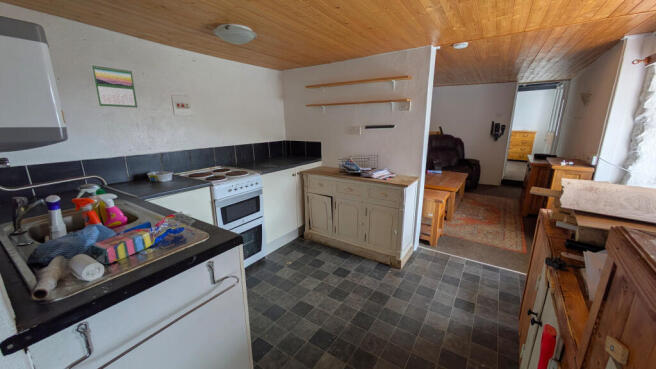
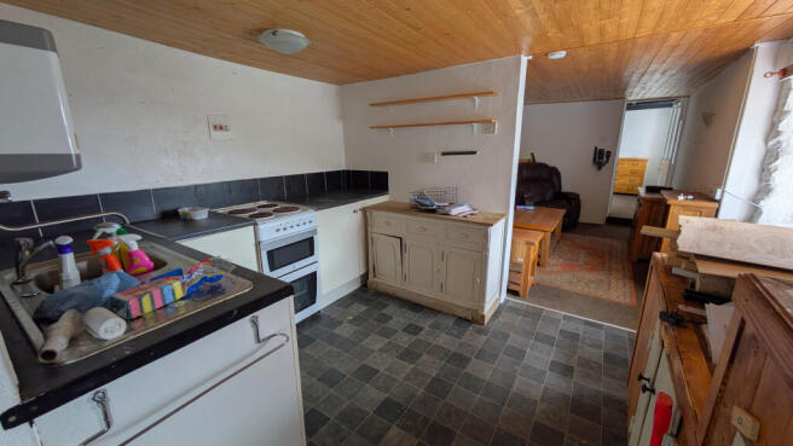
- calendar (115, 86)
